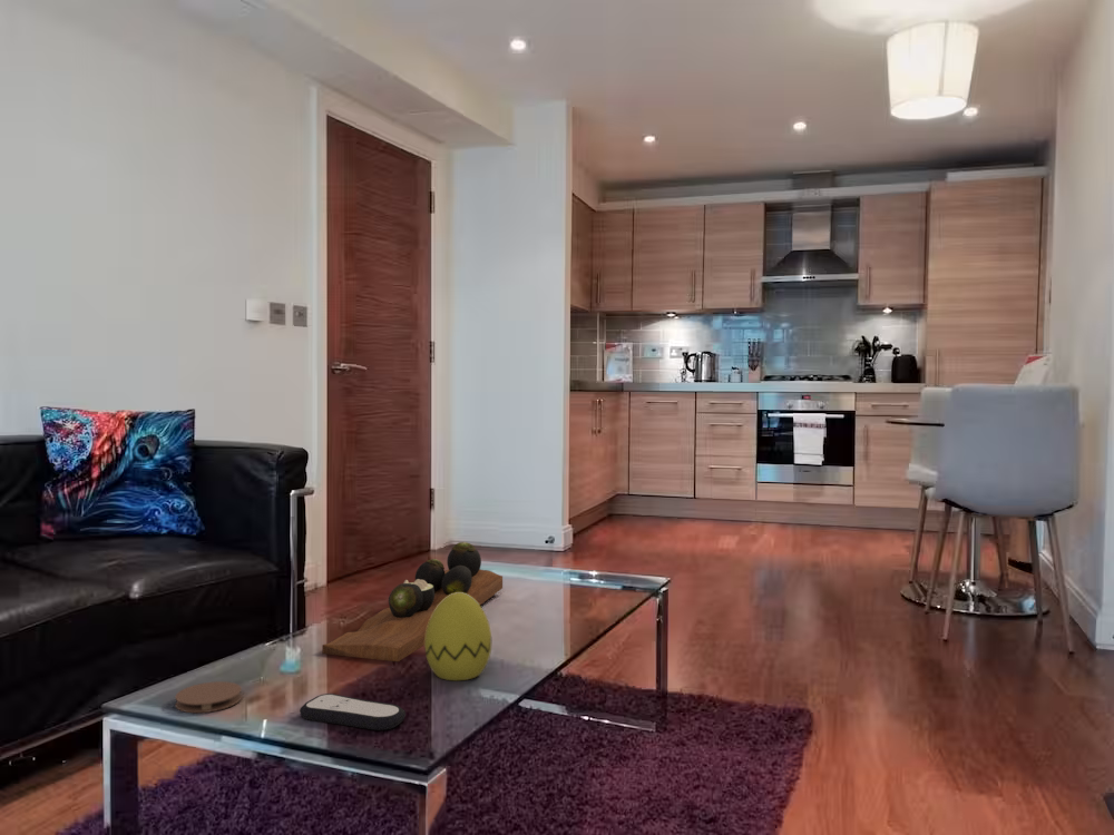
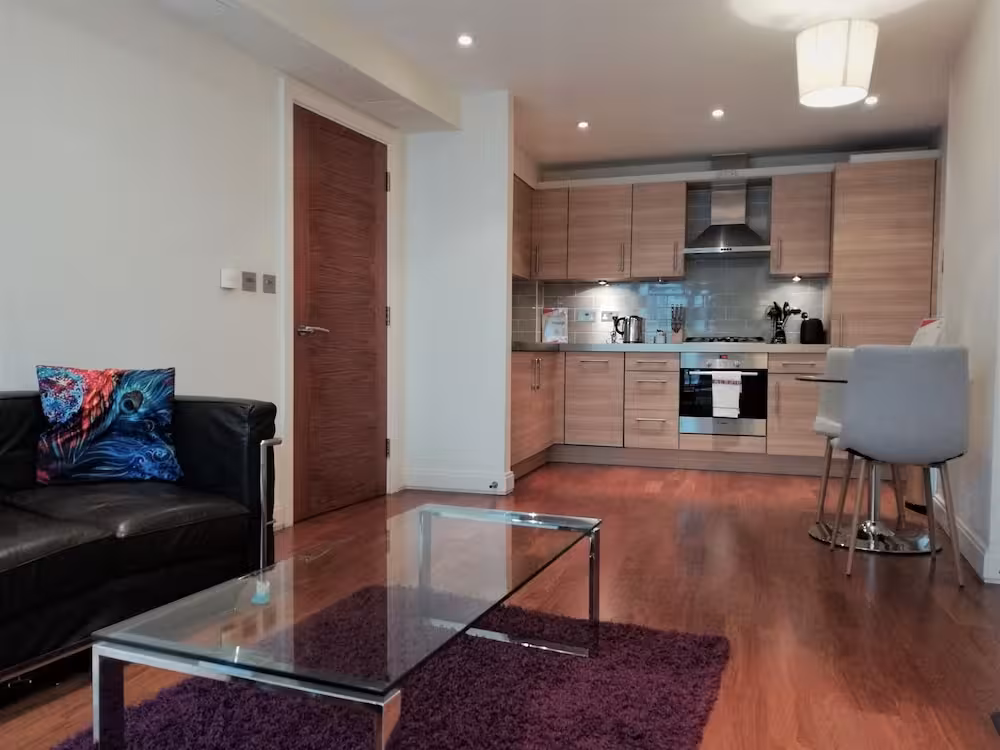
- decorative tray (426, 587)
- coaster (208, 696)
- remote control (353, 711)
- decorative egg (458, 632)
